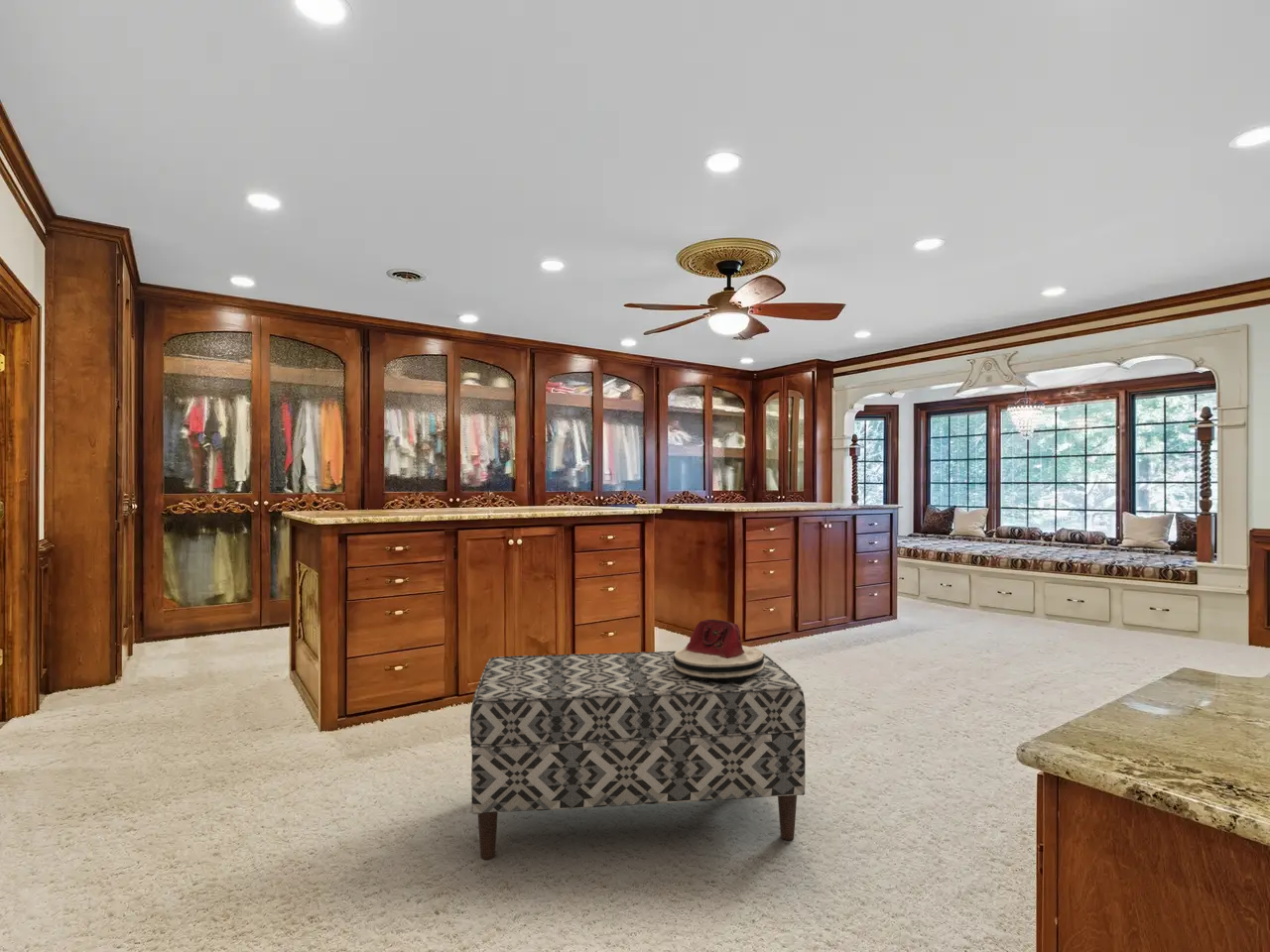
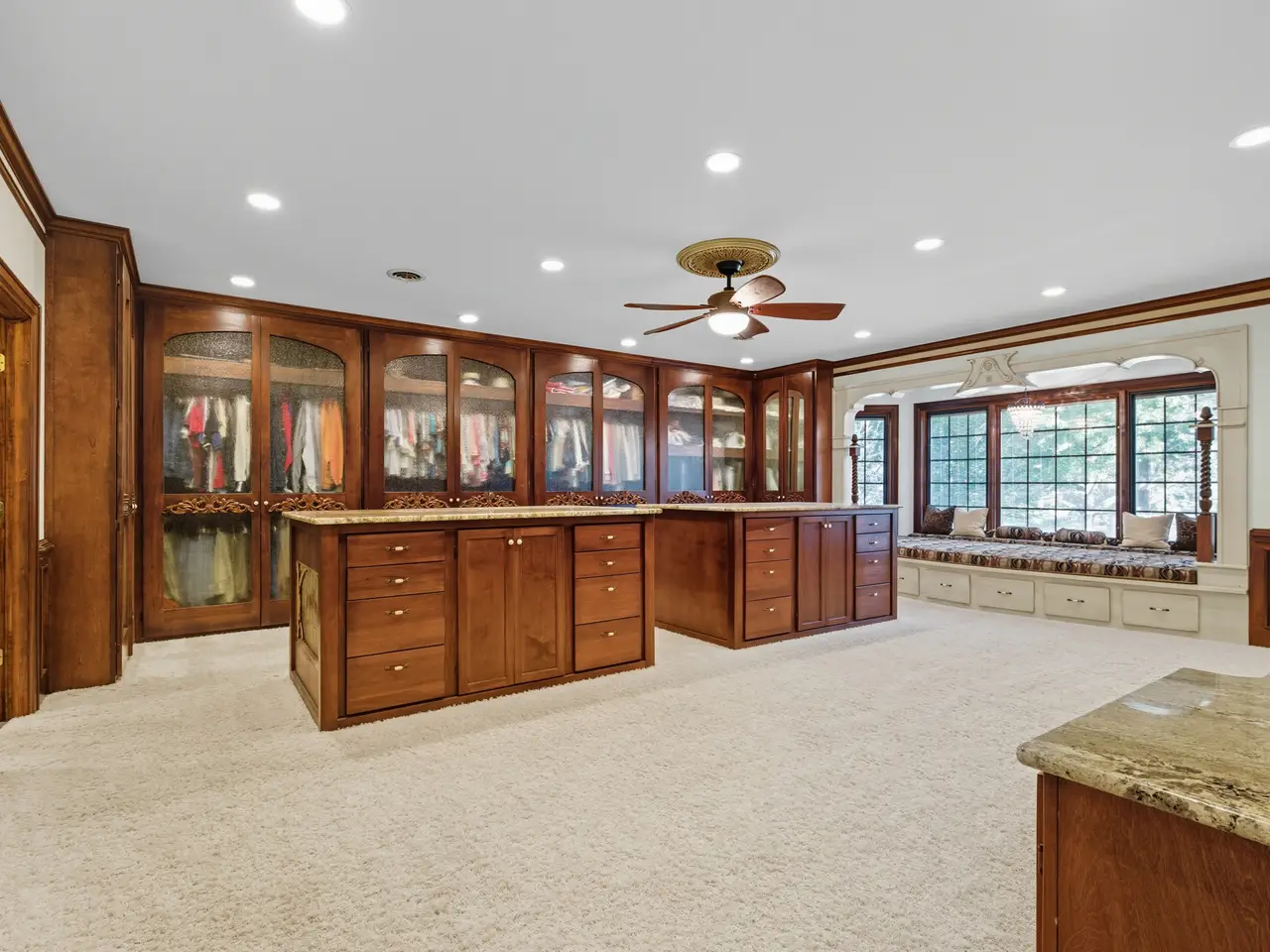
- handbag (718, 645)
- bench (634, 743)
